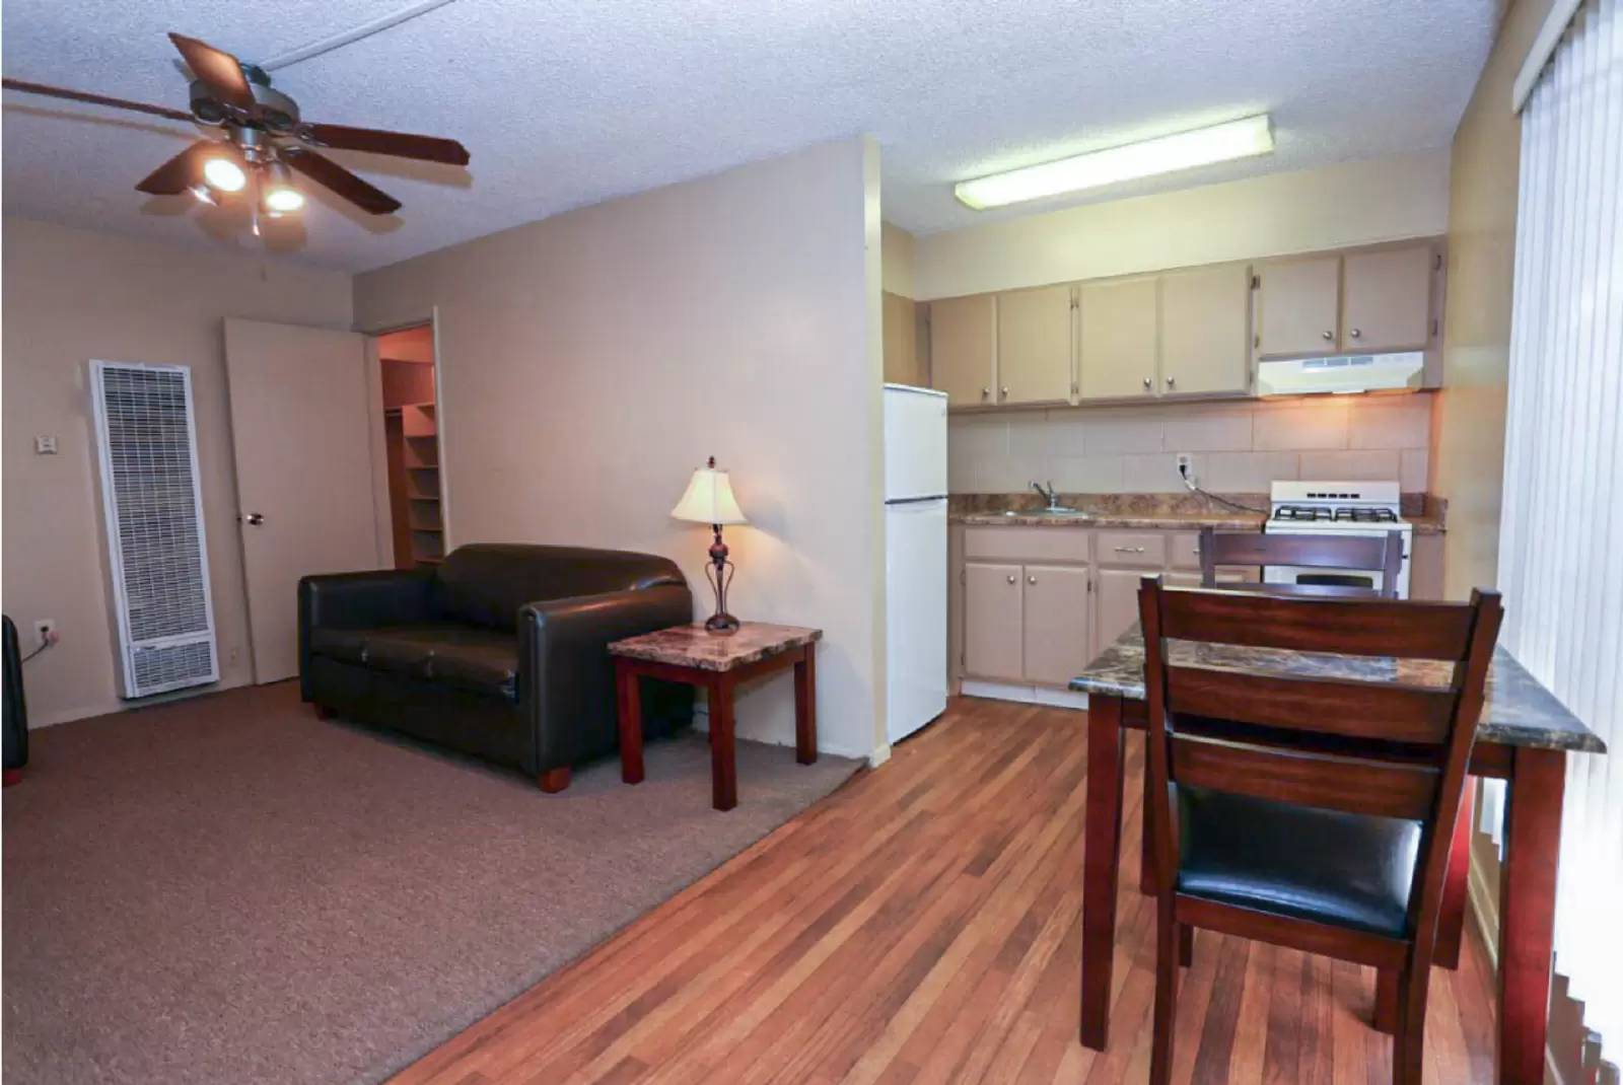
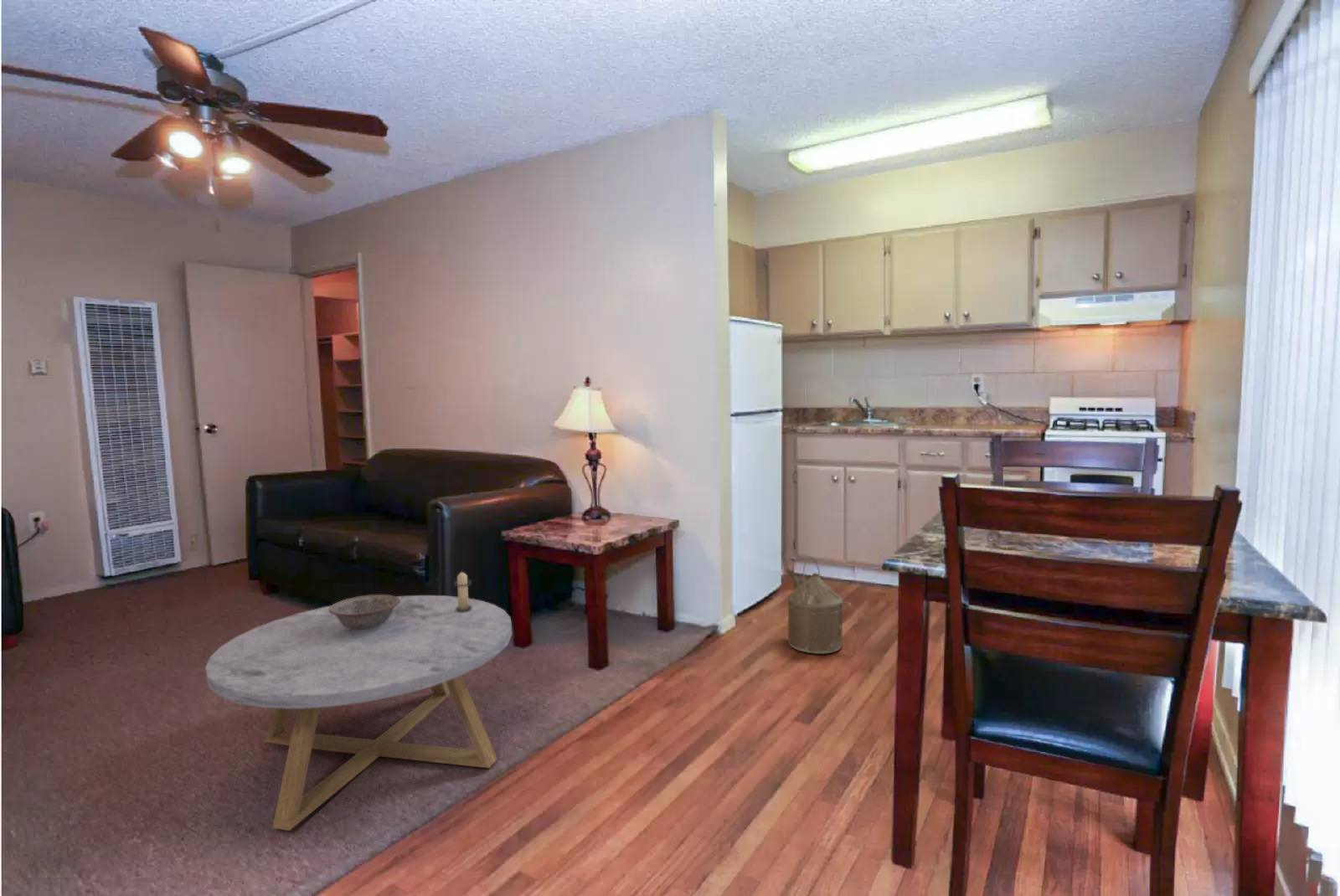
+ candle (462, 590)
+ coffee table (374, 693)
+ decorative bowl (365, 615)
+ watering can (817, 602)
